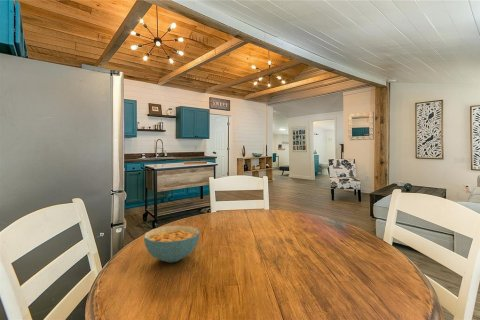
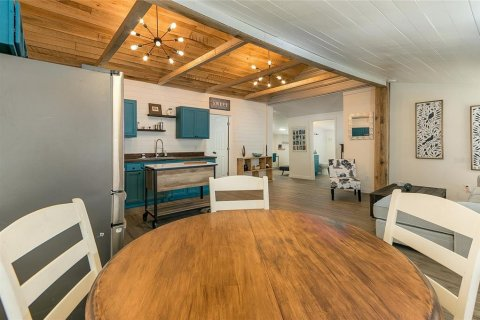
- cereal bowl (172, 245)
